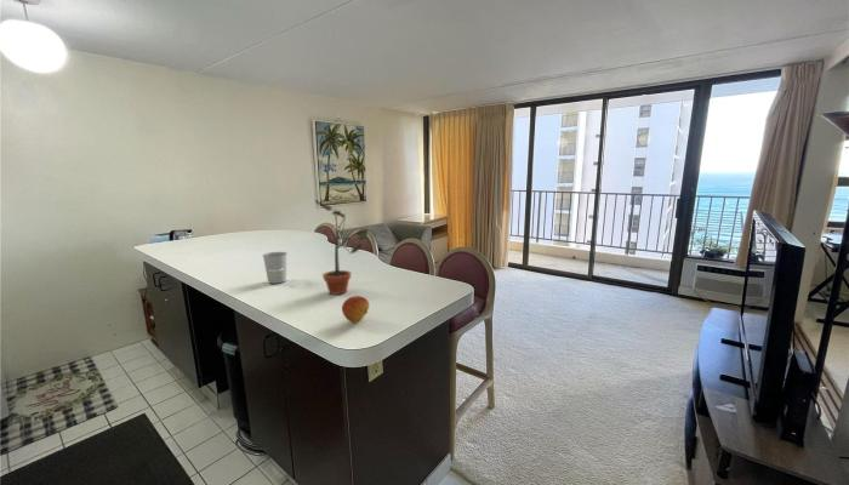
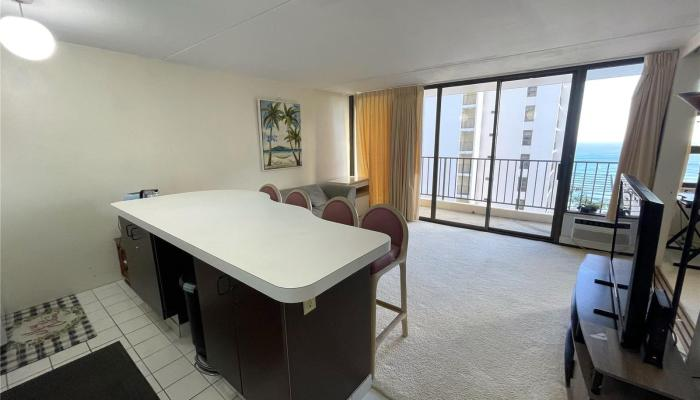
- potted plant (335, 246)
- fruit (355, 309)
- cup (275, 268)
